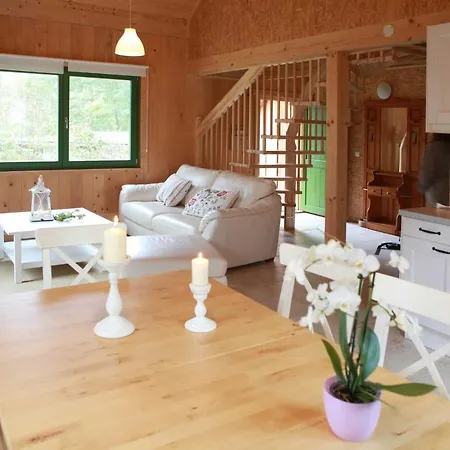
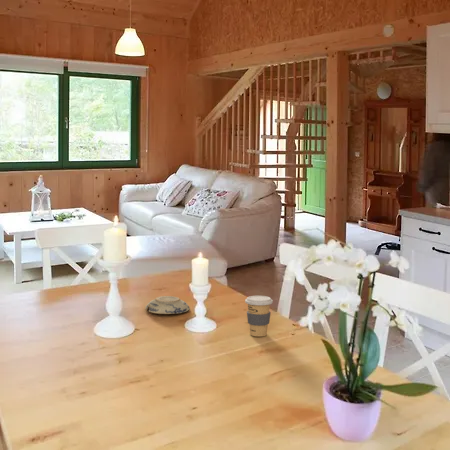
+ decorative bowl (167, 303)
+ coffee cup (258, 316)
